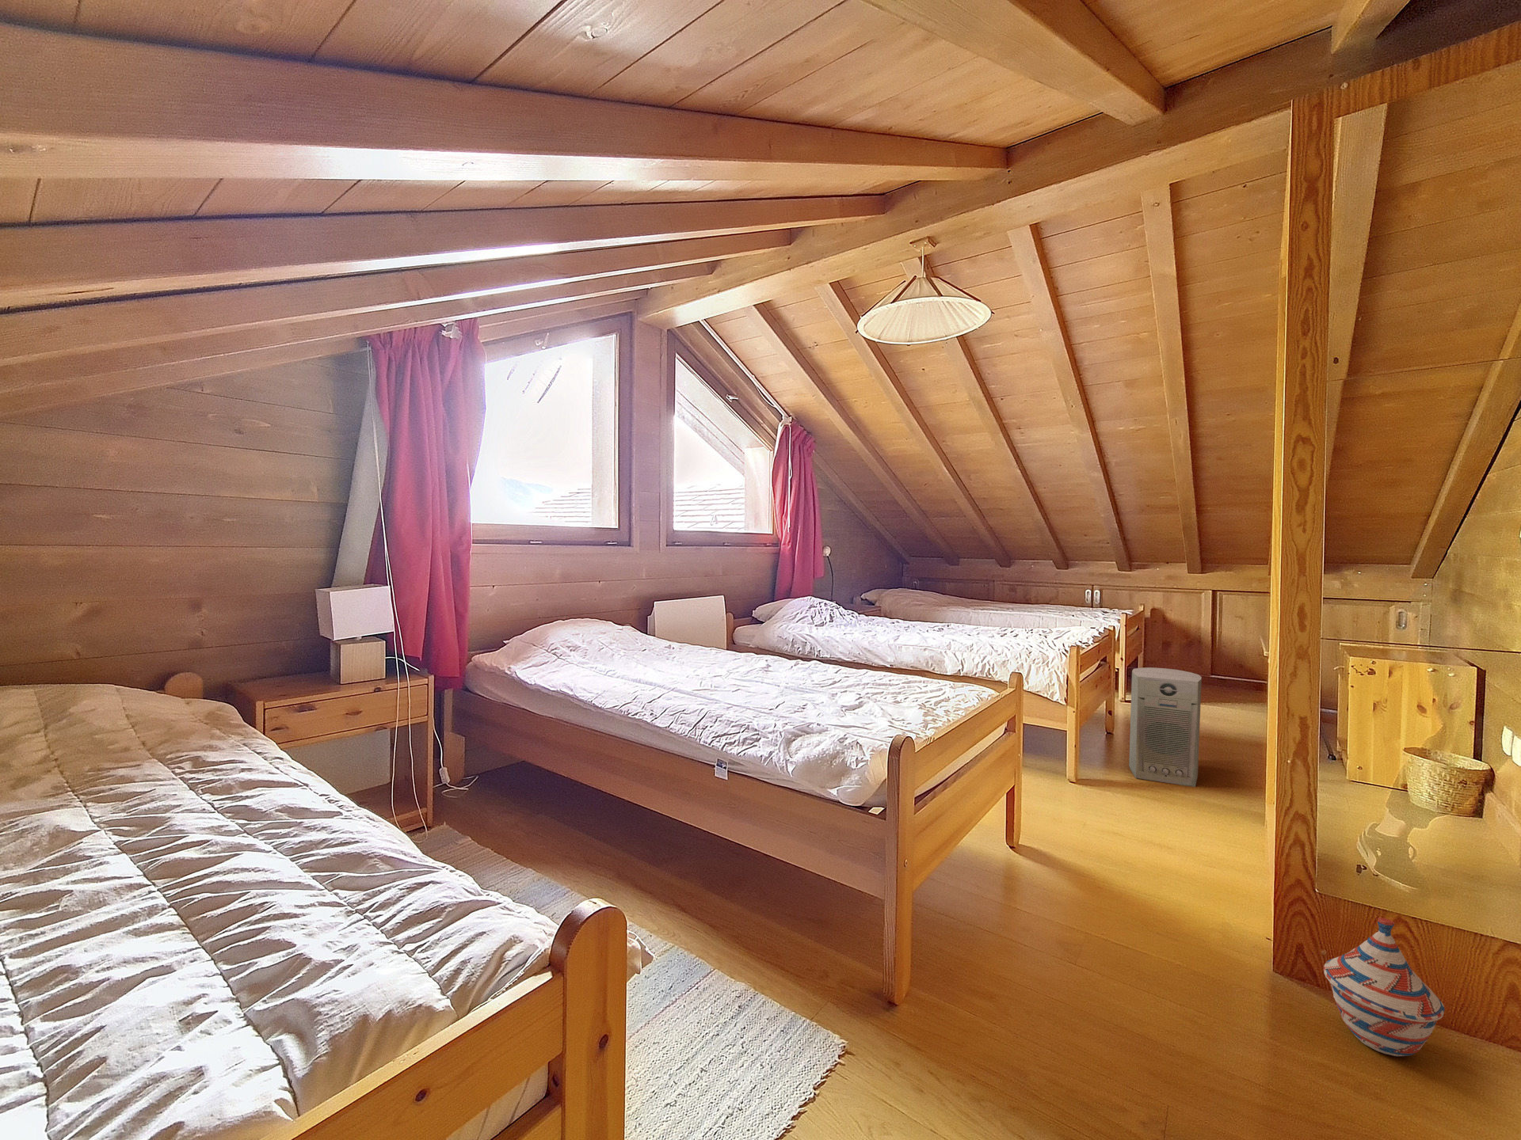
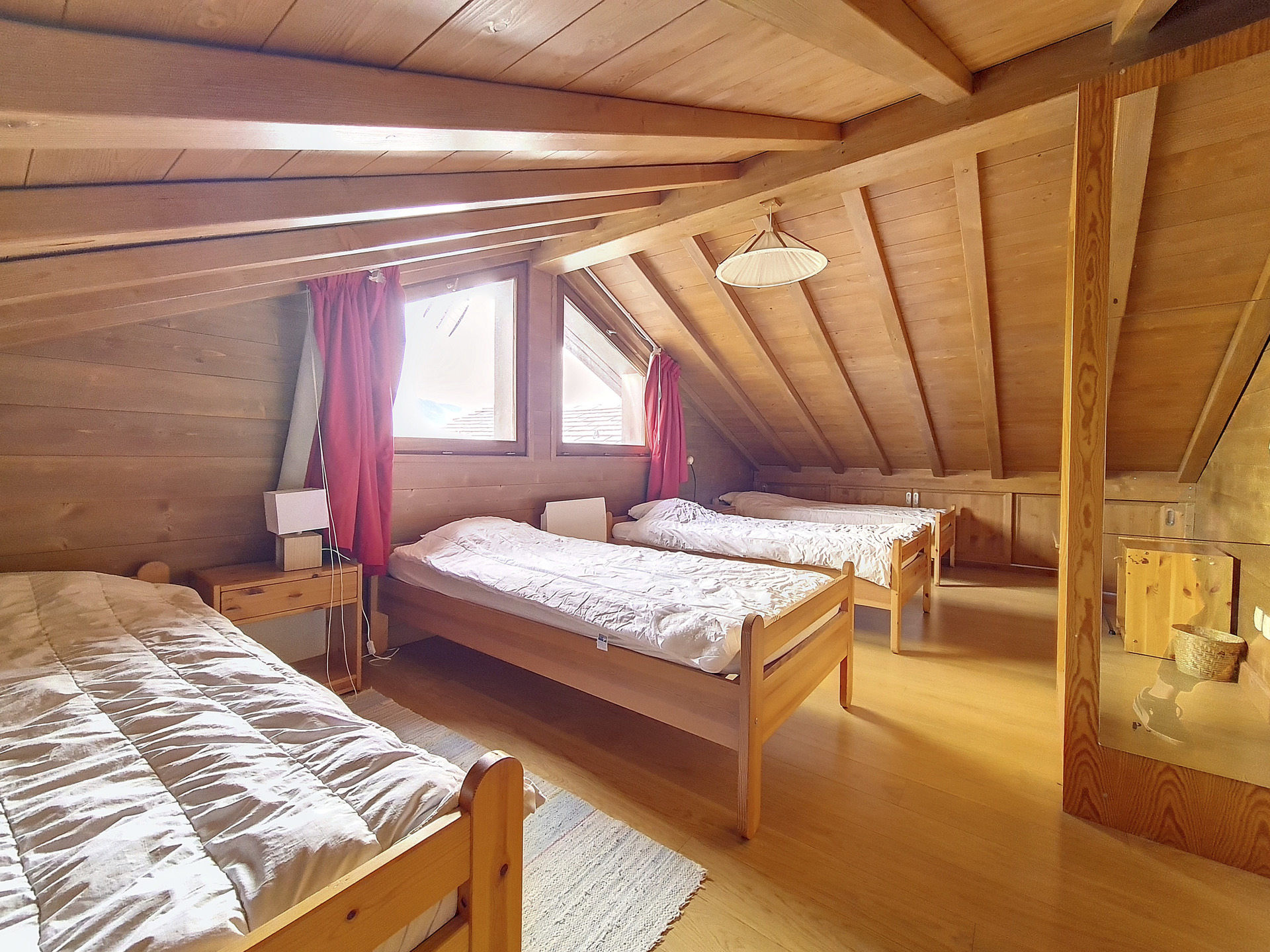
- fan (1164, 722)
- woven basket (1382, 980)
